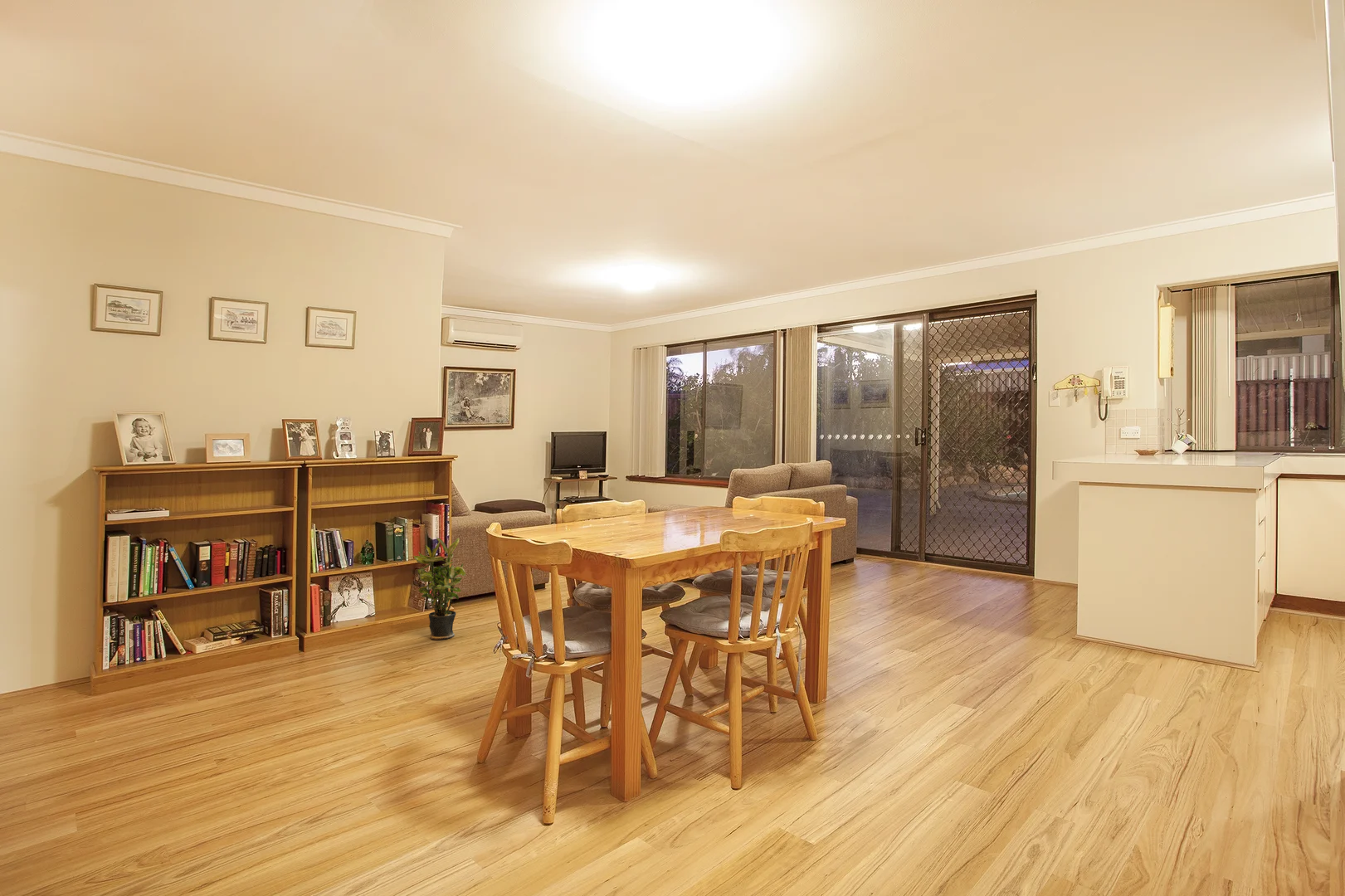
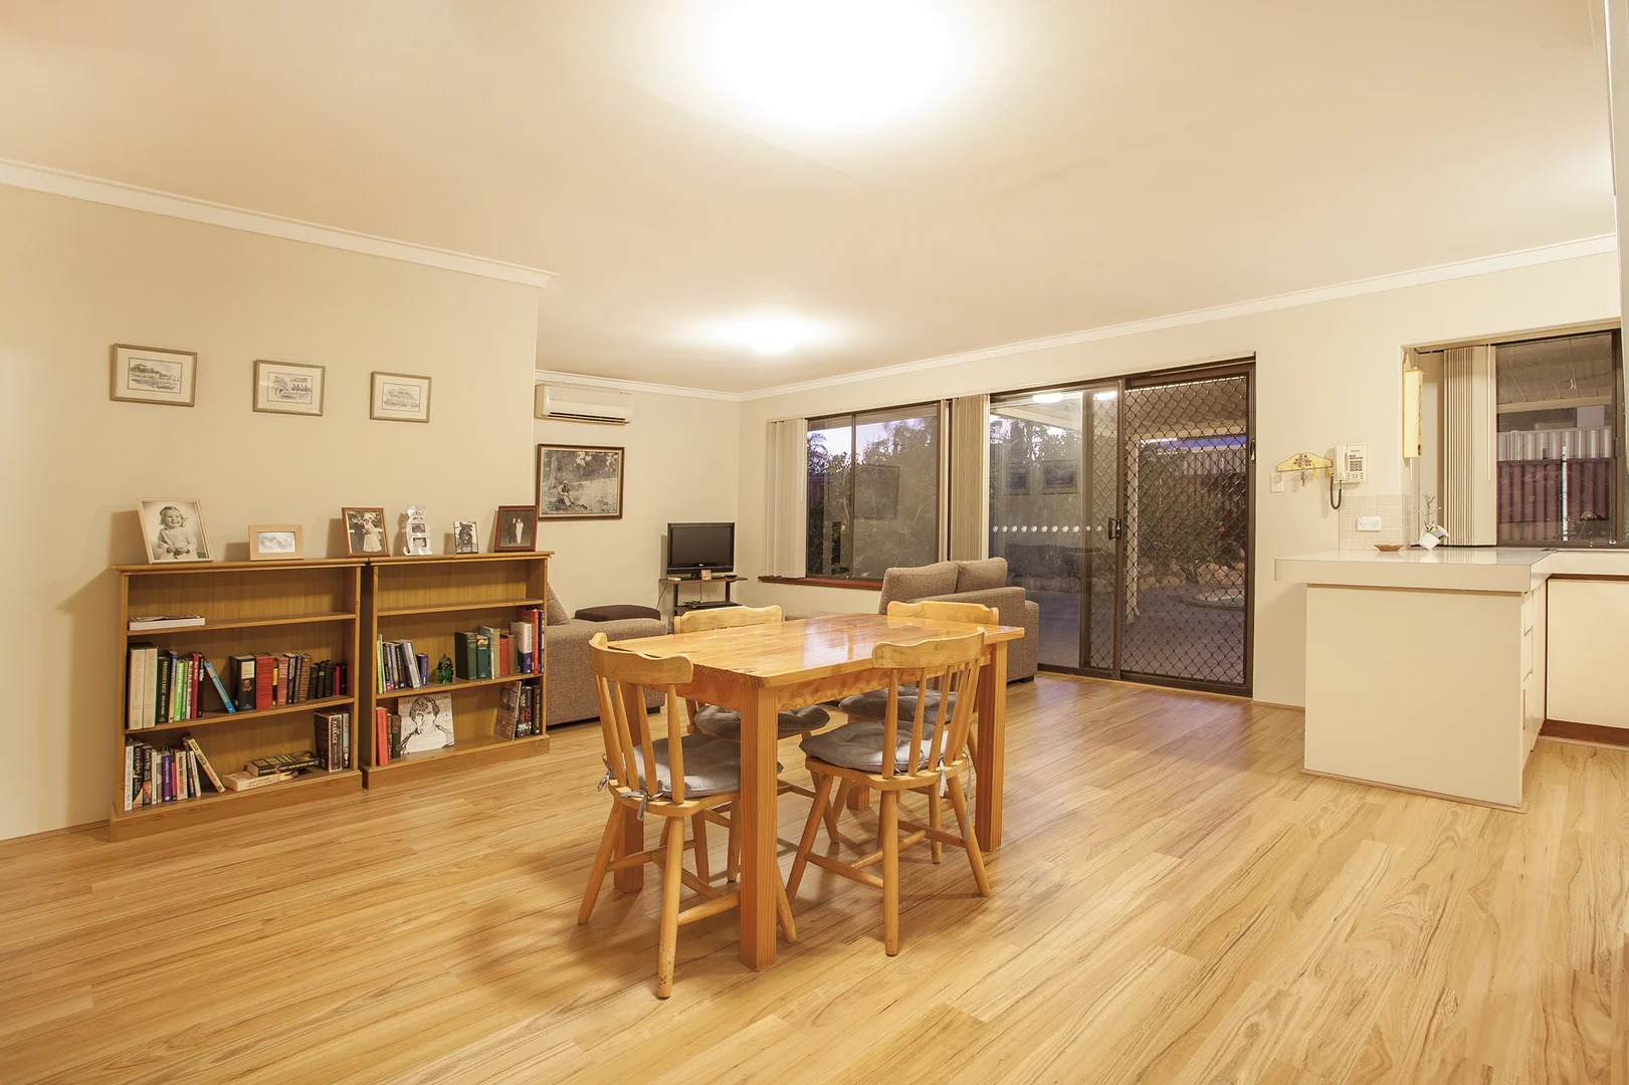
- potted plant (438, 587)
